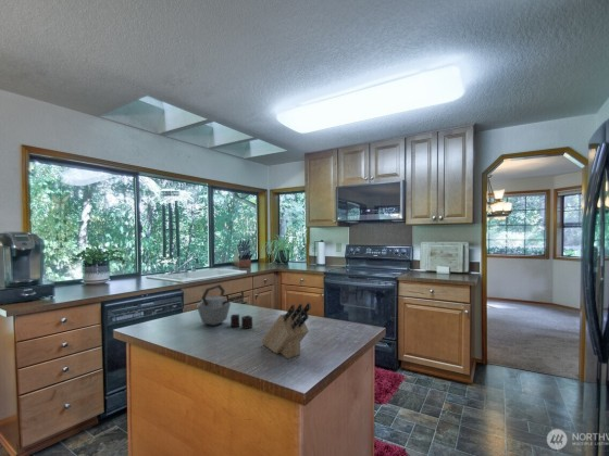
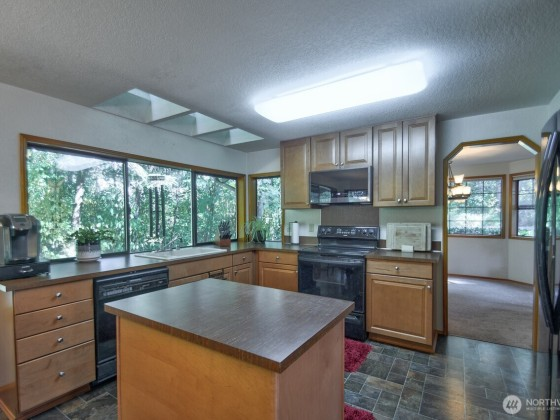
- knife block (286, 324)
- kettle (226, 305)
